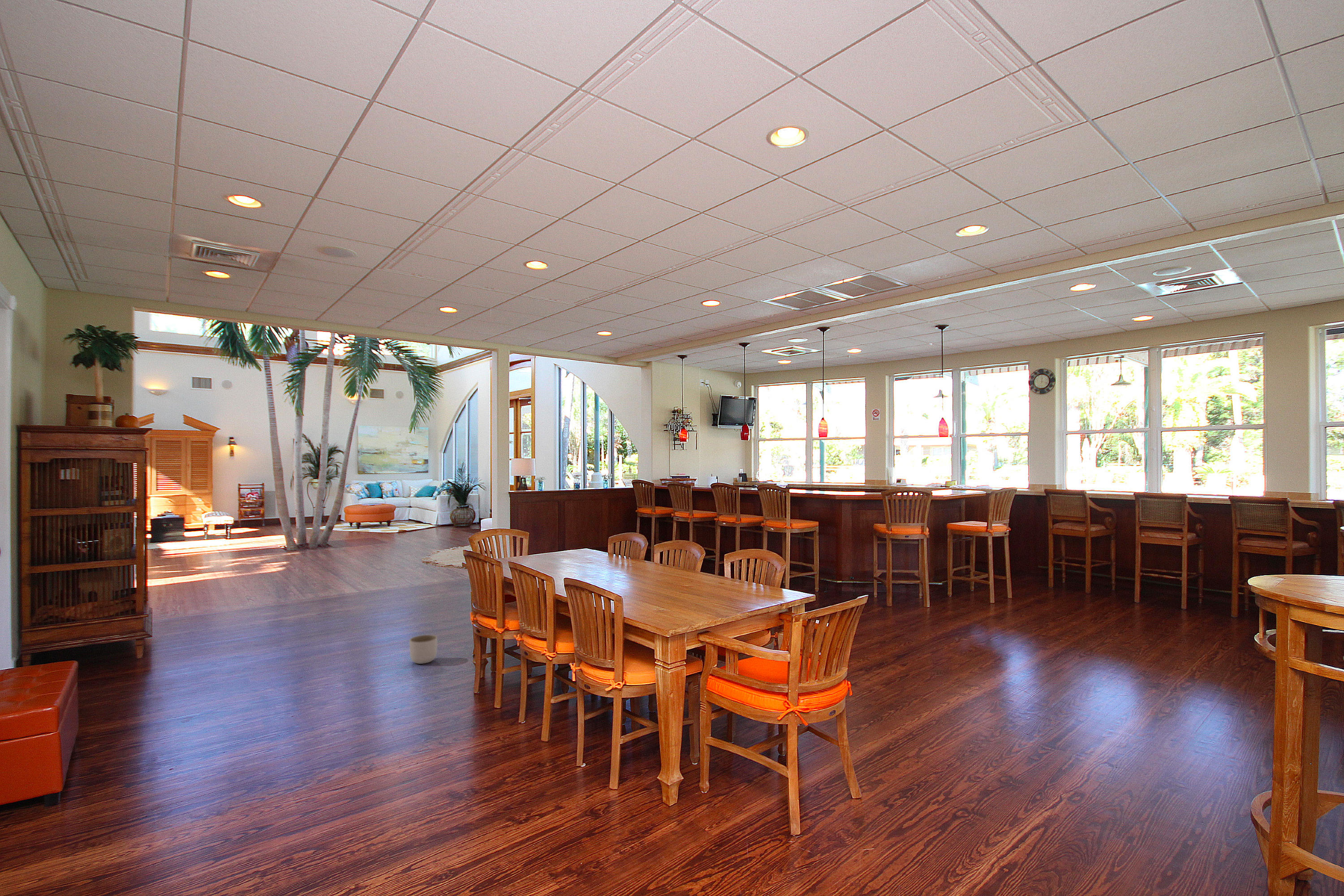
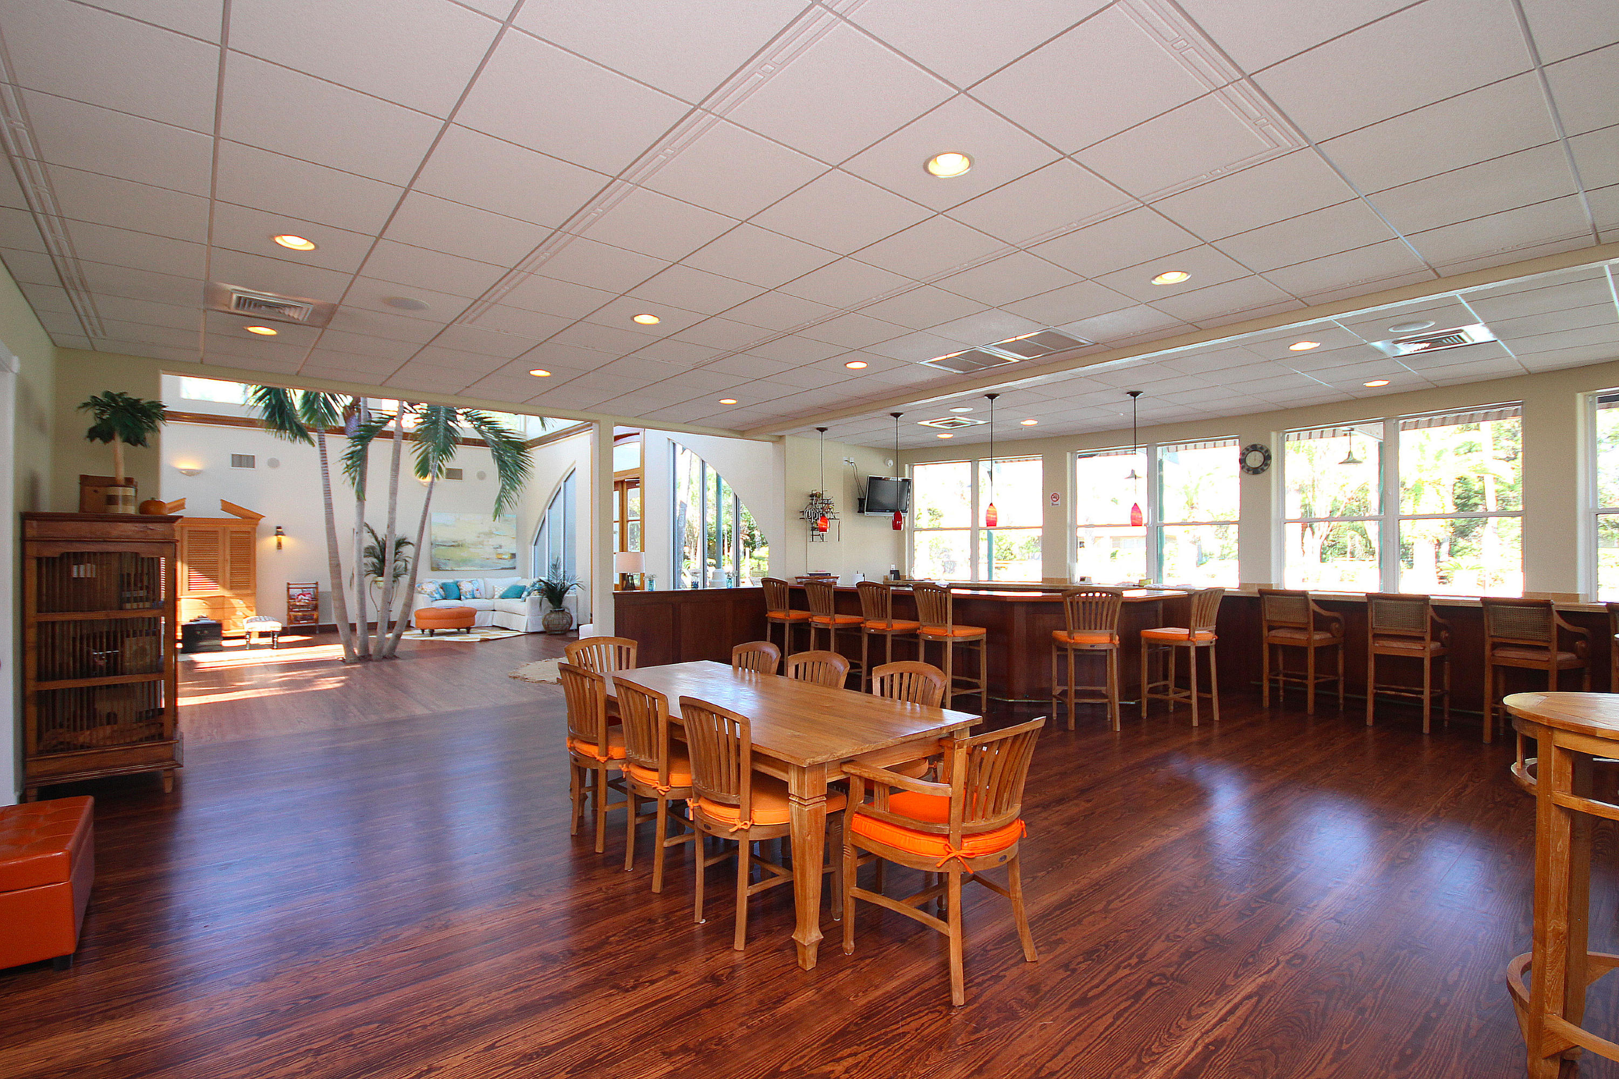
- planter (423, 650)
